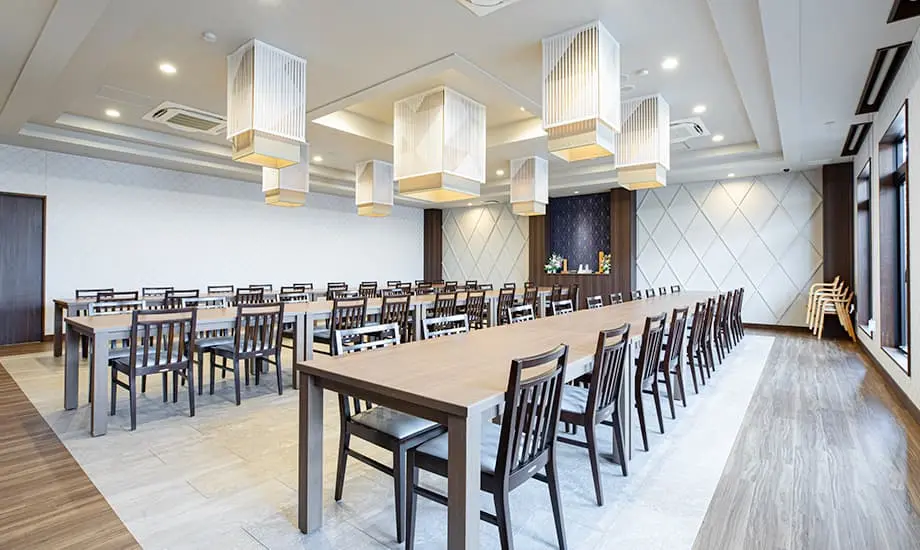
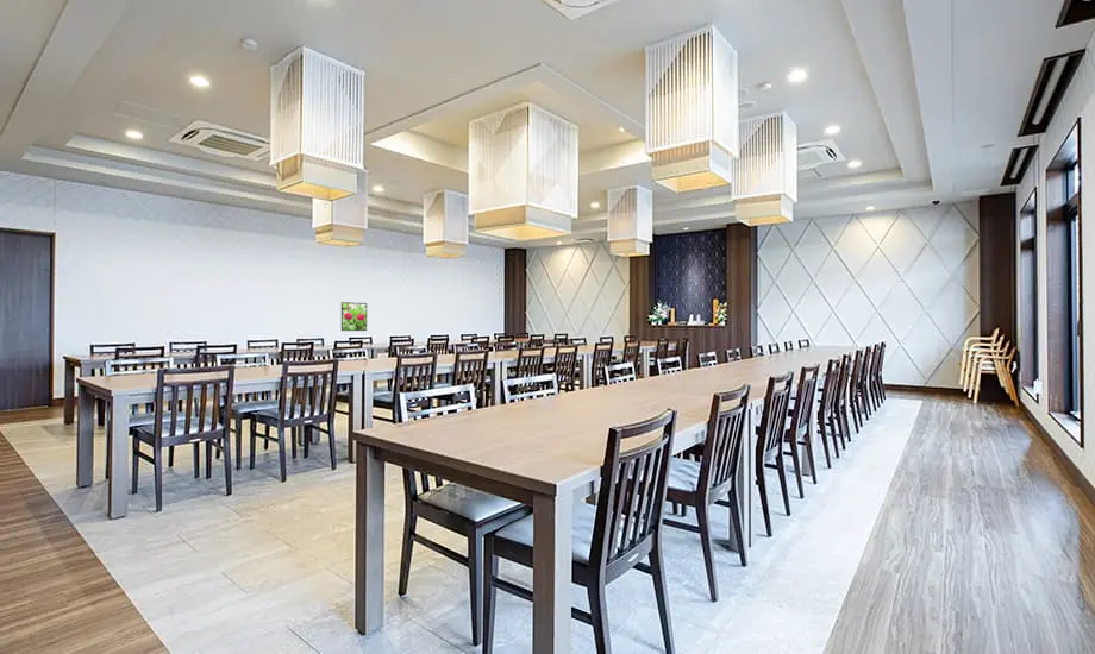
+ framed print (353, 316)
